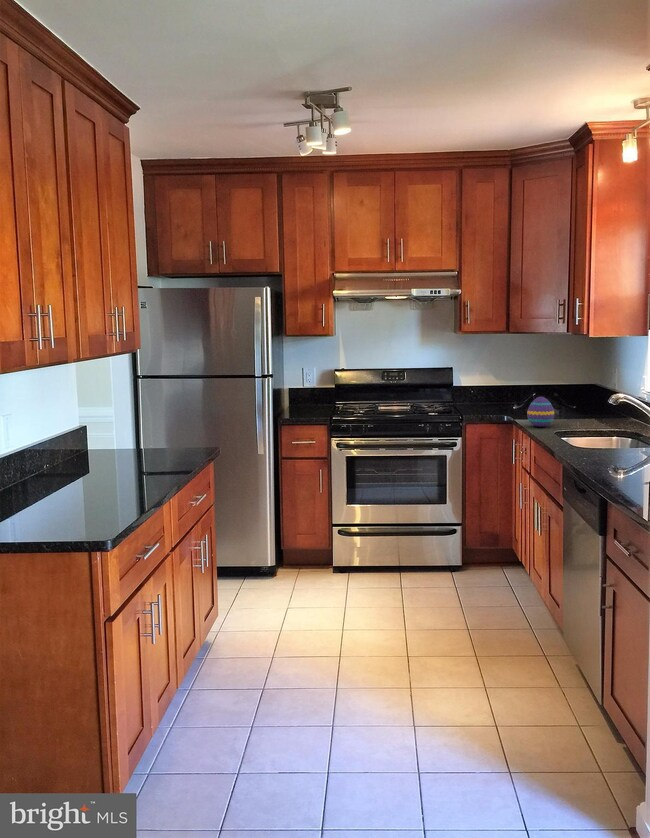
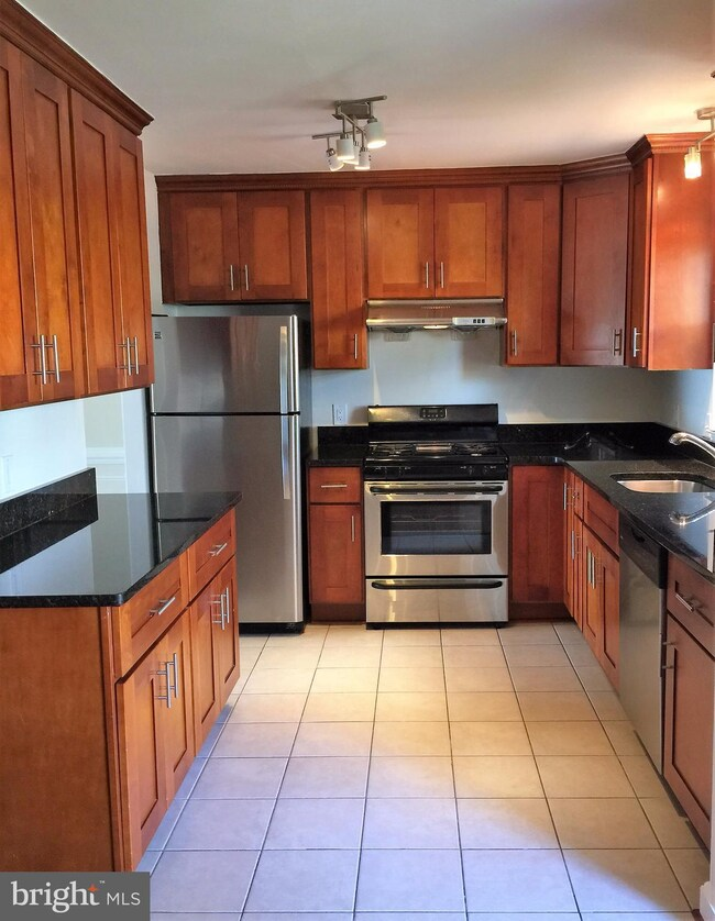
- decorative egg (540, 411)
